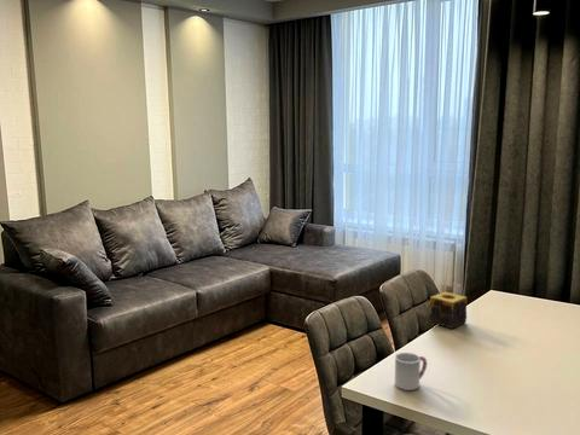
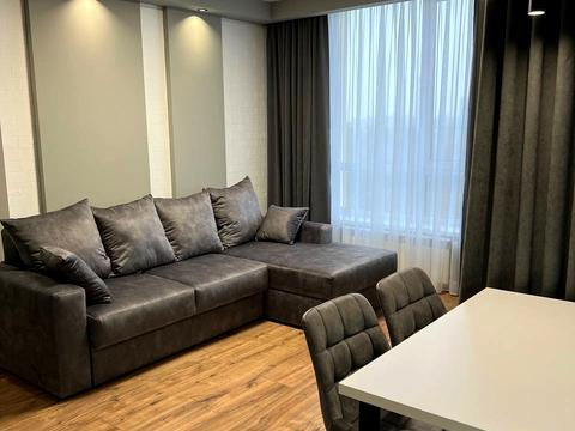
- cup (411, 370)
- candle (447, 309)
